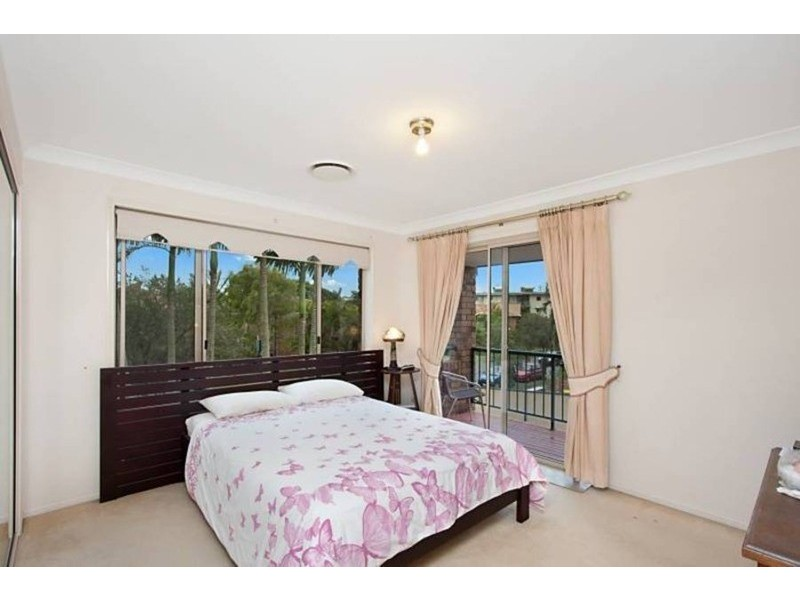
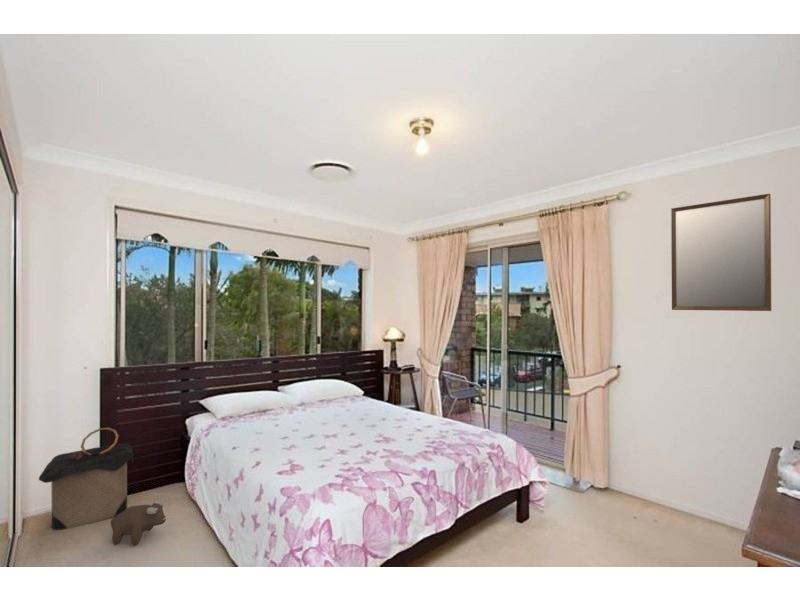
+ home mirror (717, 256)
+ laundry hamper (89, 475)
+ plush toy (139, 521)
